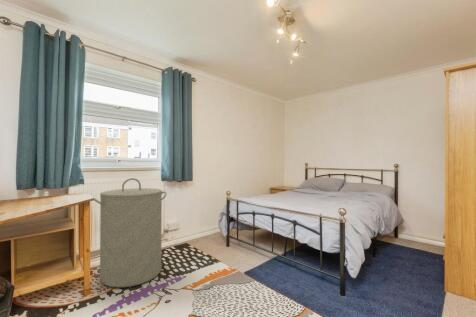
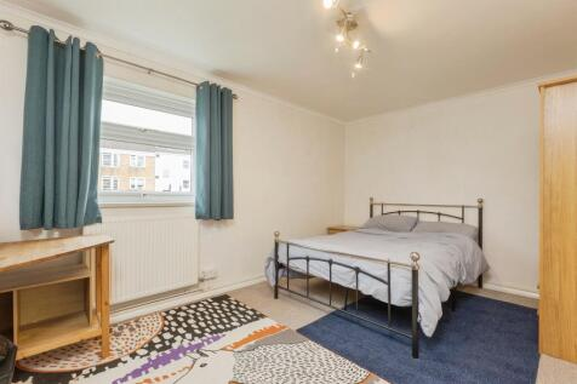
- laundry hamper (132, 225)
